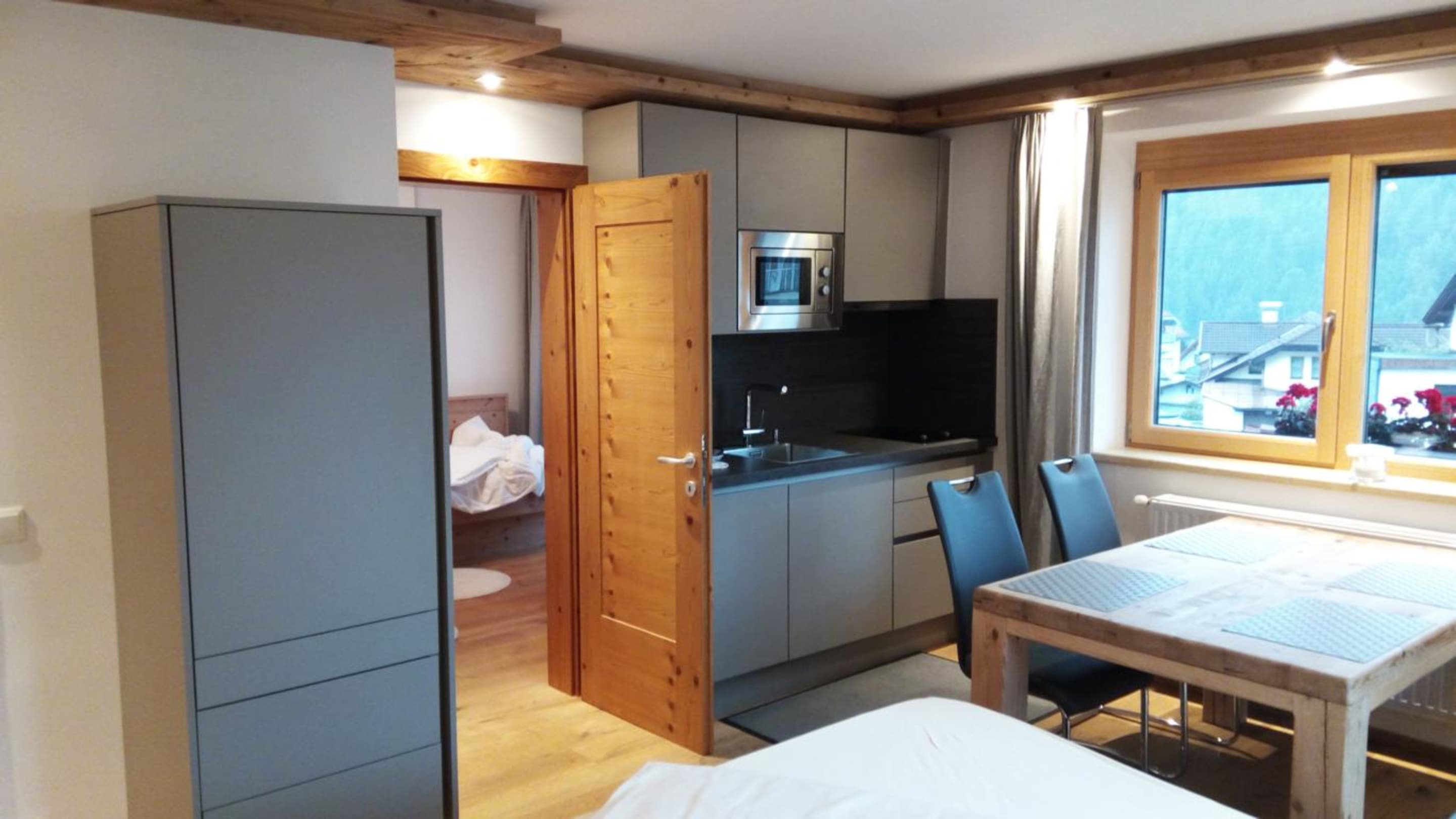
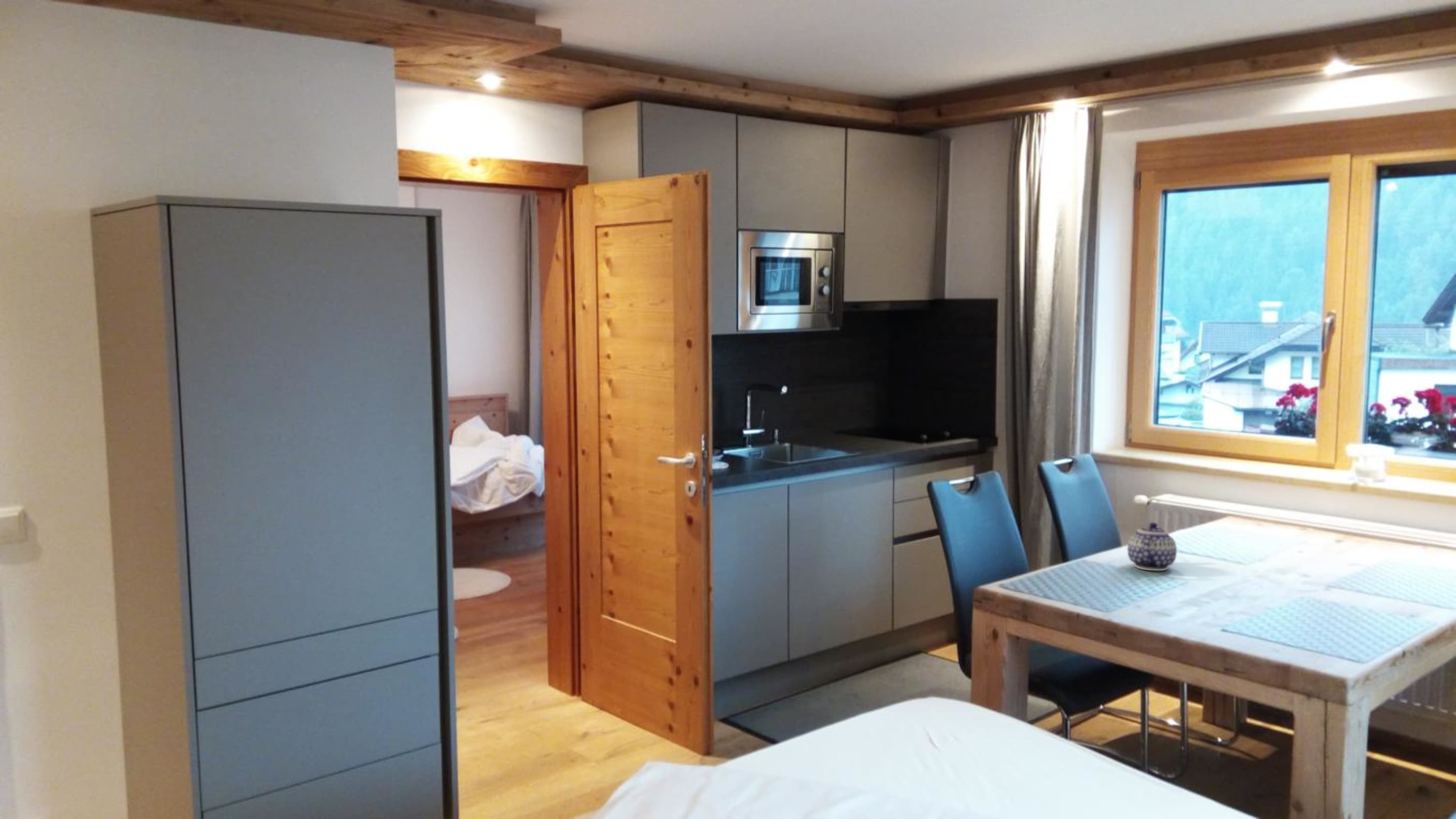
+ teapot (1152, 545)
